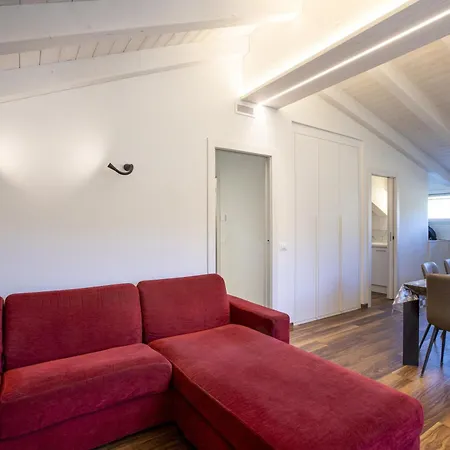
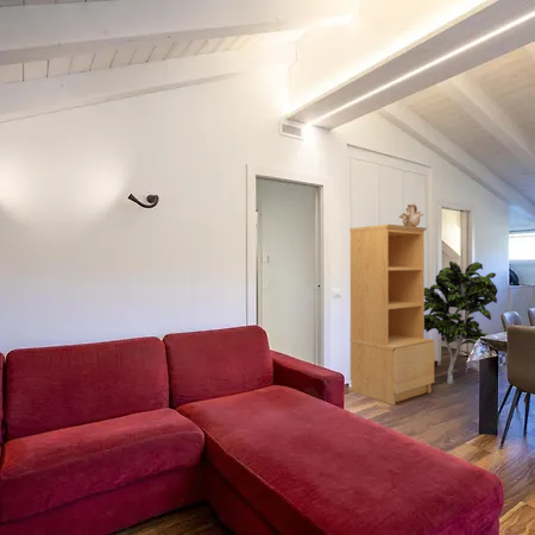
+ bookcase (391, 309)
+ indoor plant (451, 321)
+ ceramic vessel (410, 215)
